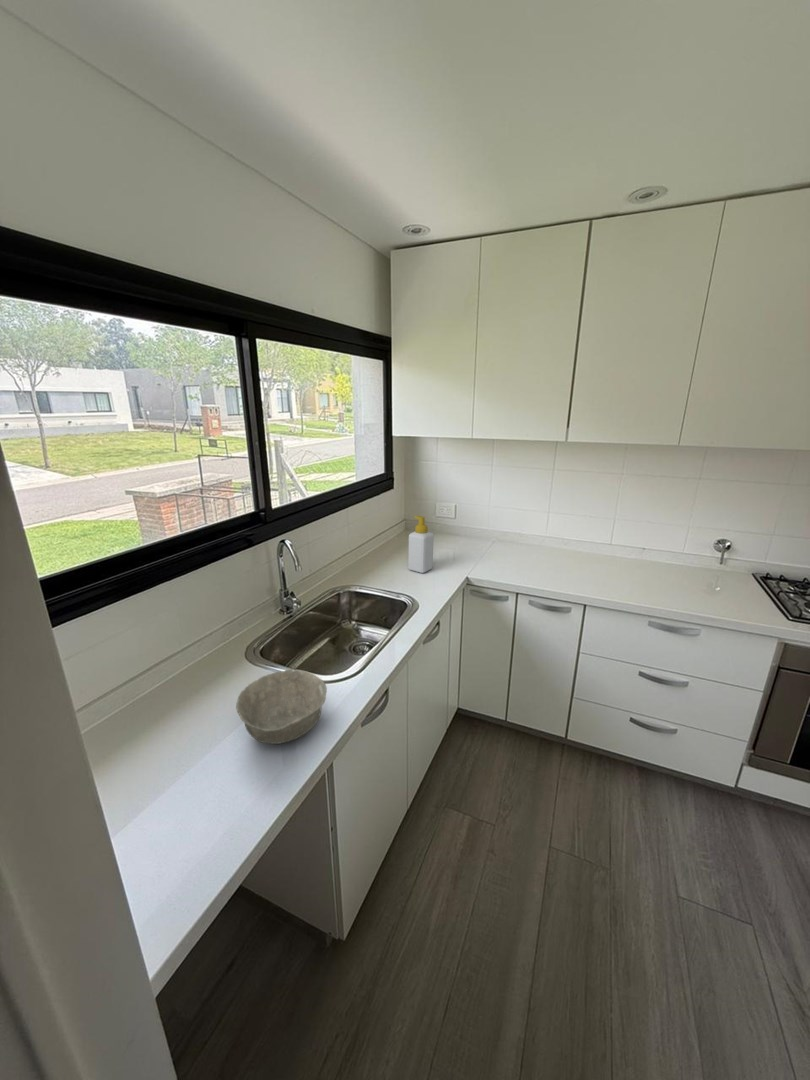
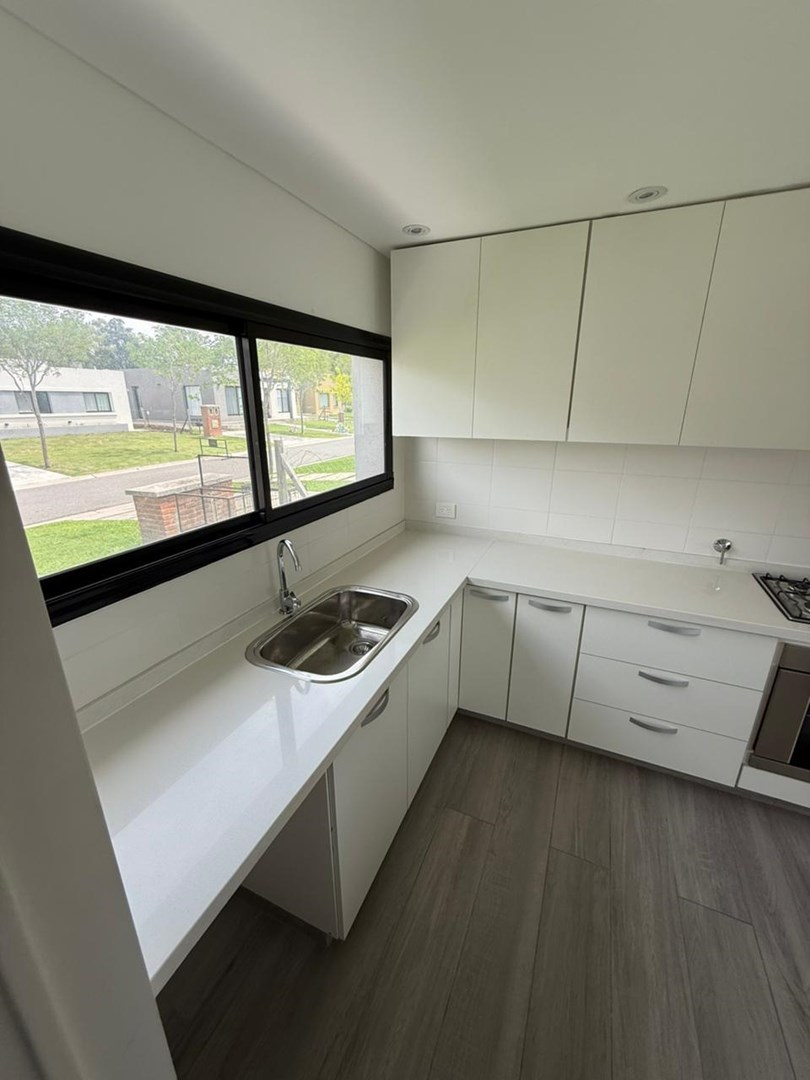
- bowl (283, 712)
- soap bottle (421, 543)
